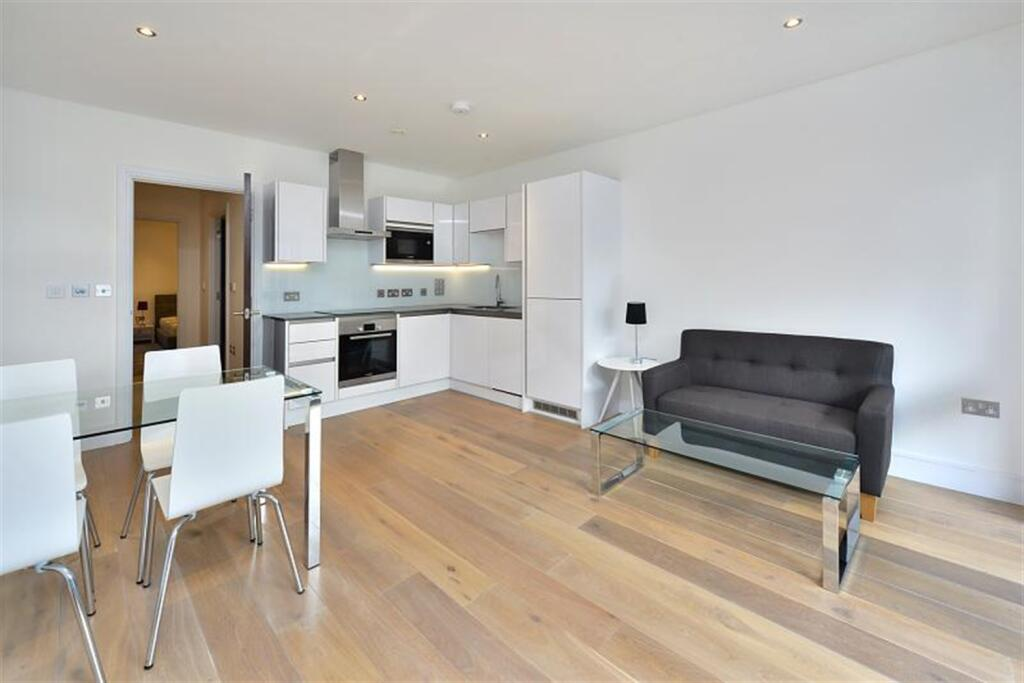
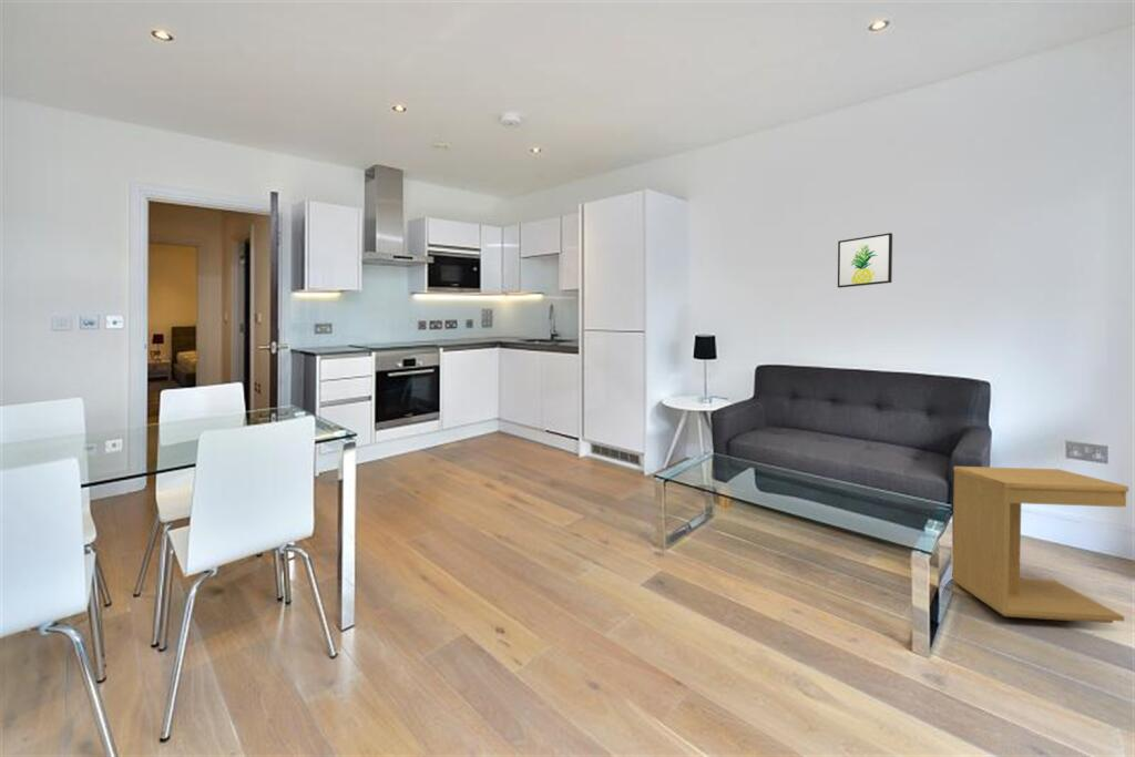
+ side table (1020, 540)
+ wall art (863, 260)
